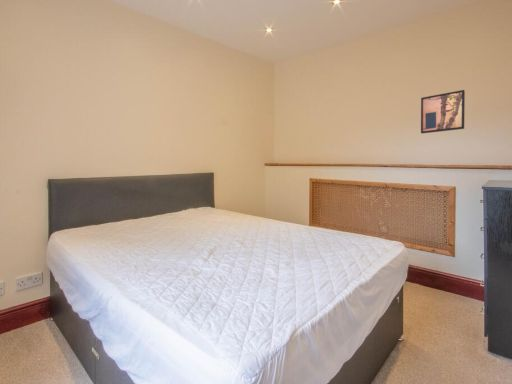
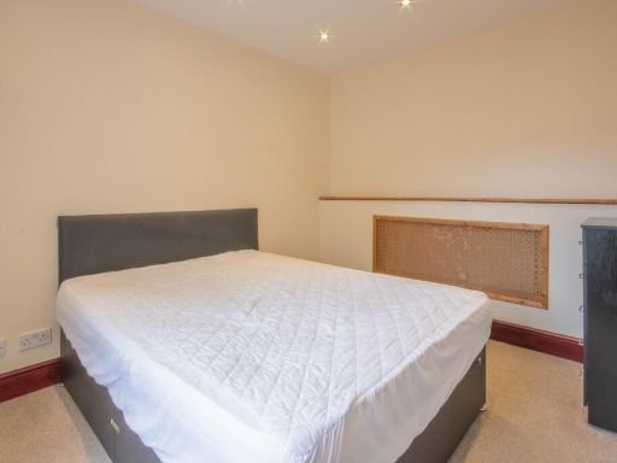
- wall art (441, 112)
